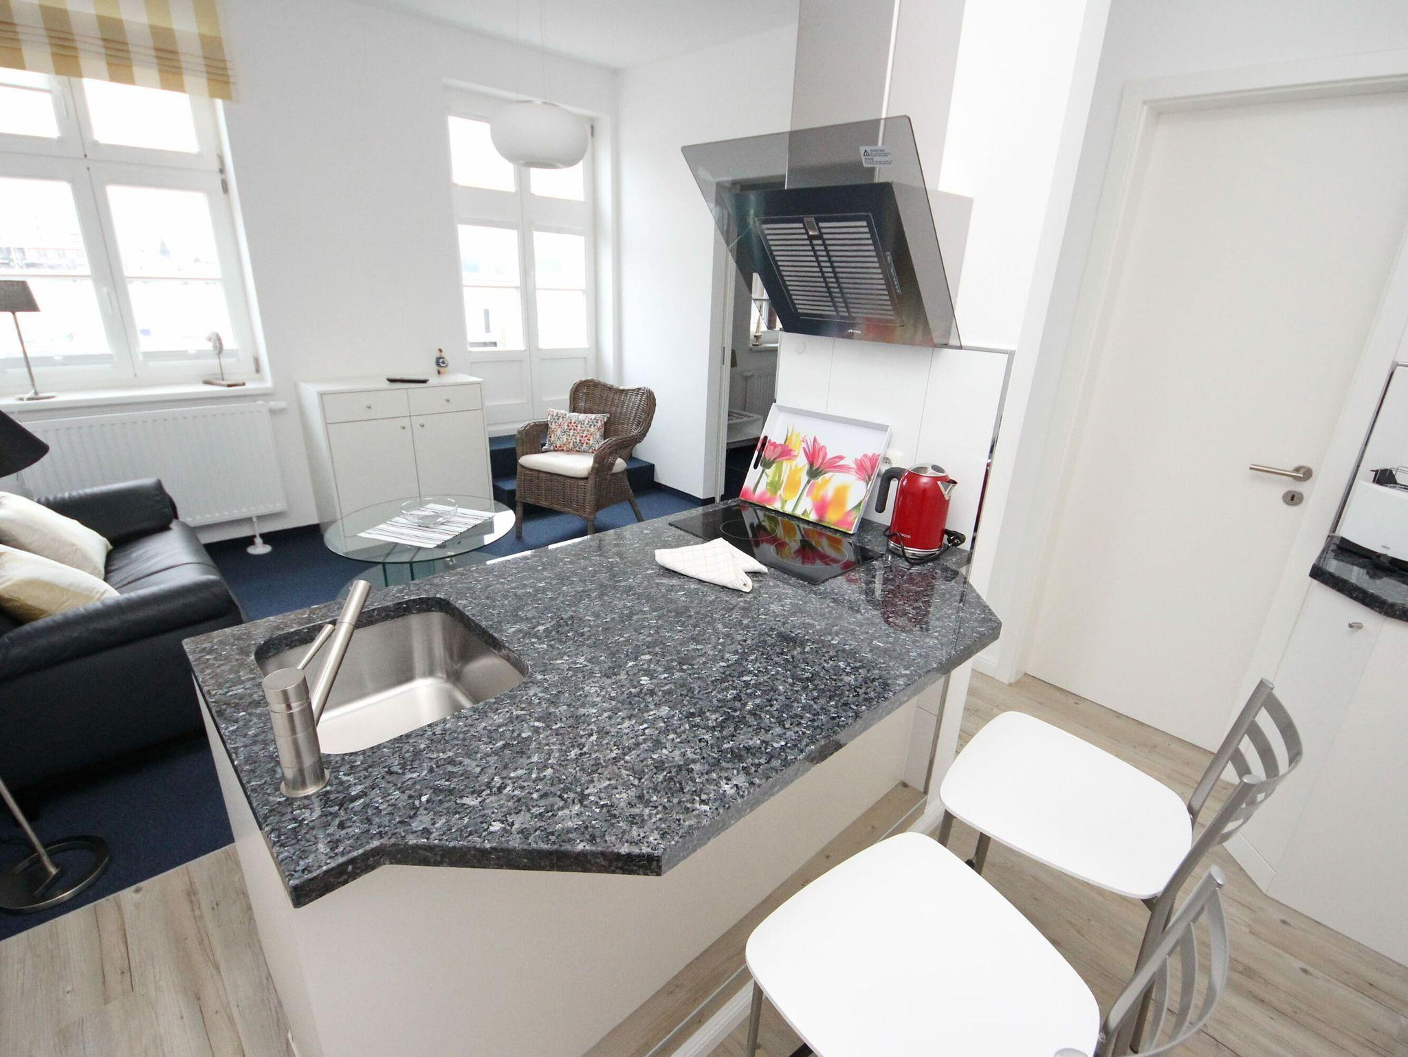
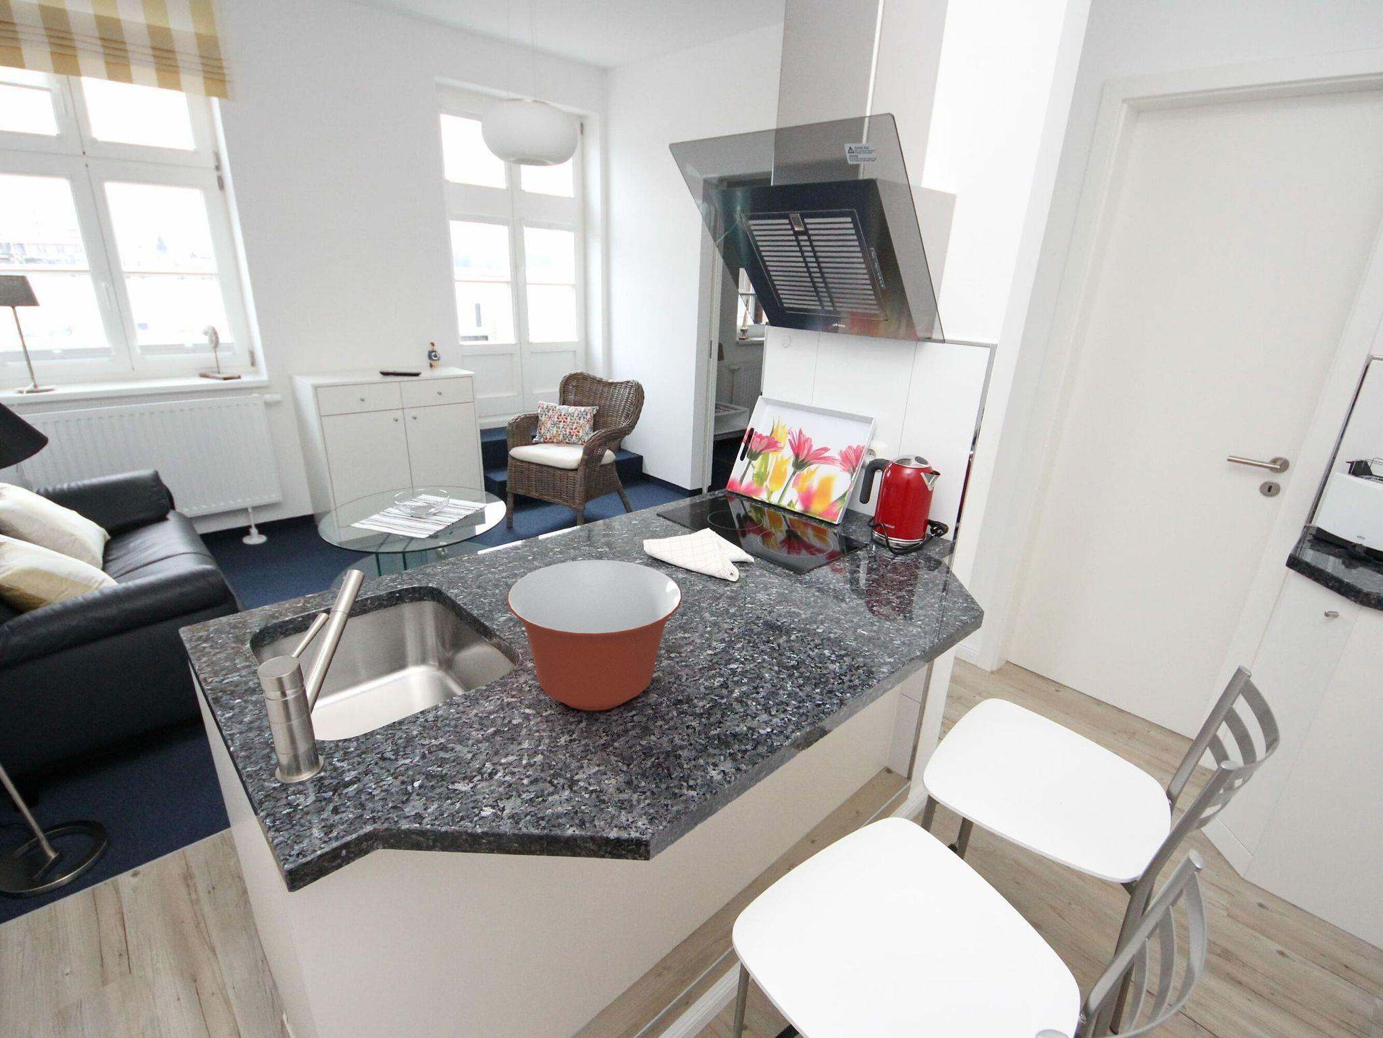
+ mixing bowl (596, 640)
